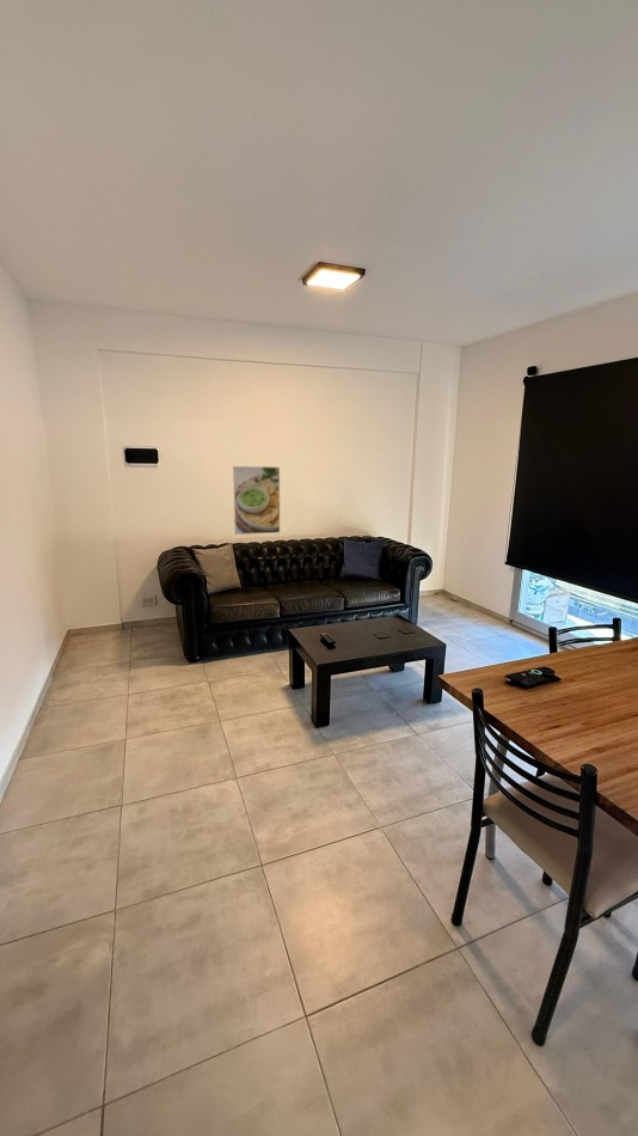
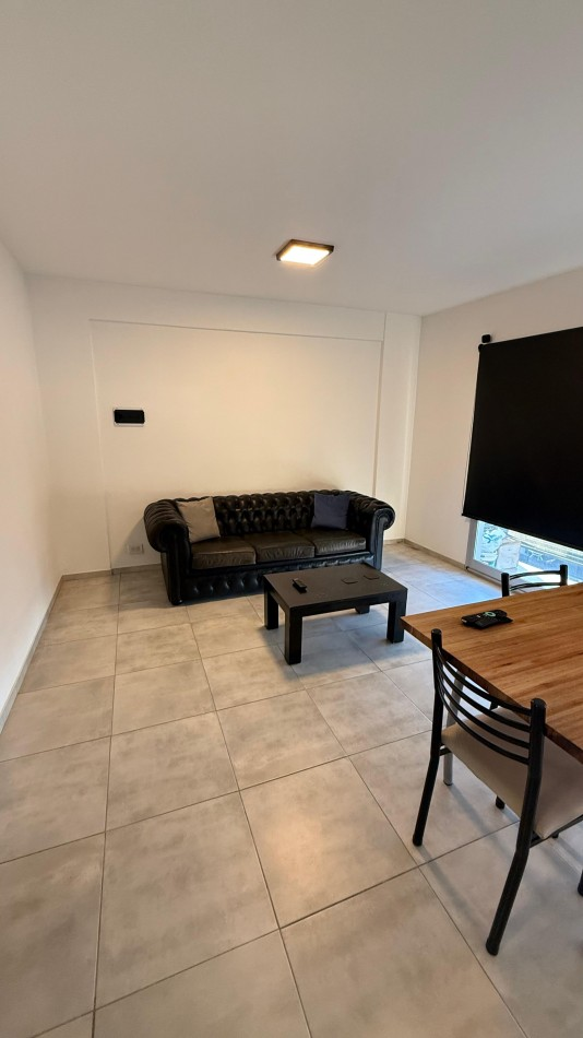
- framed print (257, 500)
